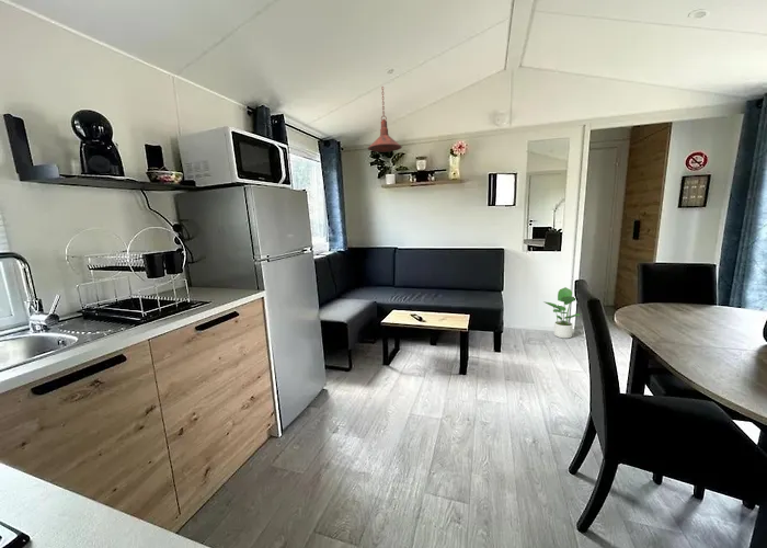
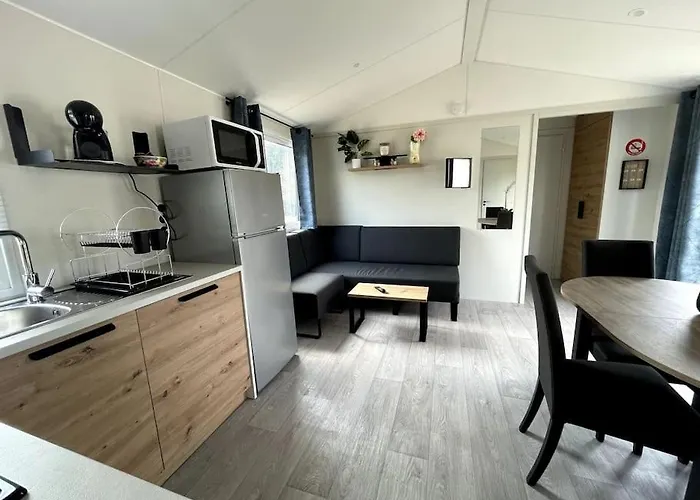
- pendant light (384, 118)
- potted plant (561, 313)
